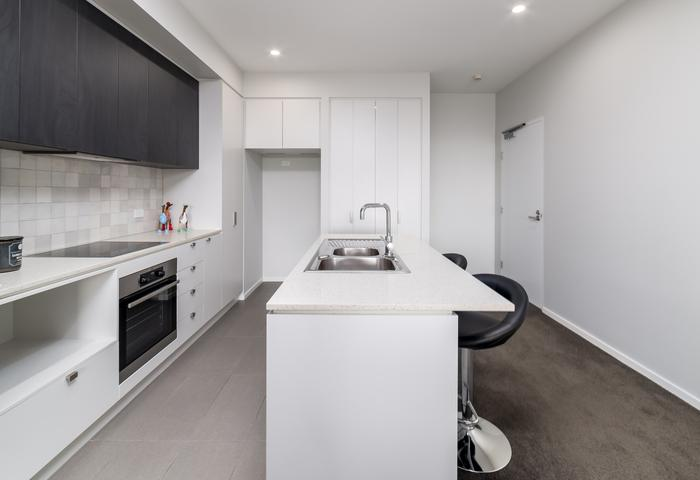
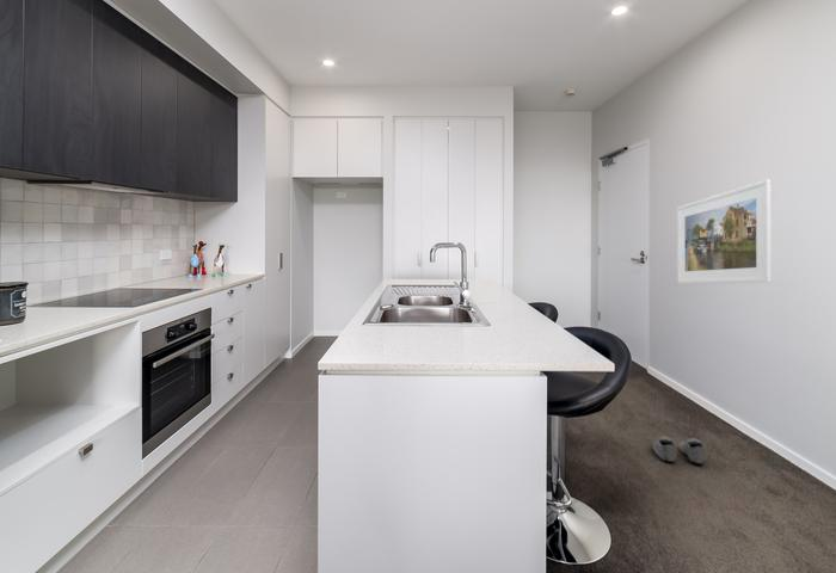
+ shoe (680, 445)
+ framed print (717, 239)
